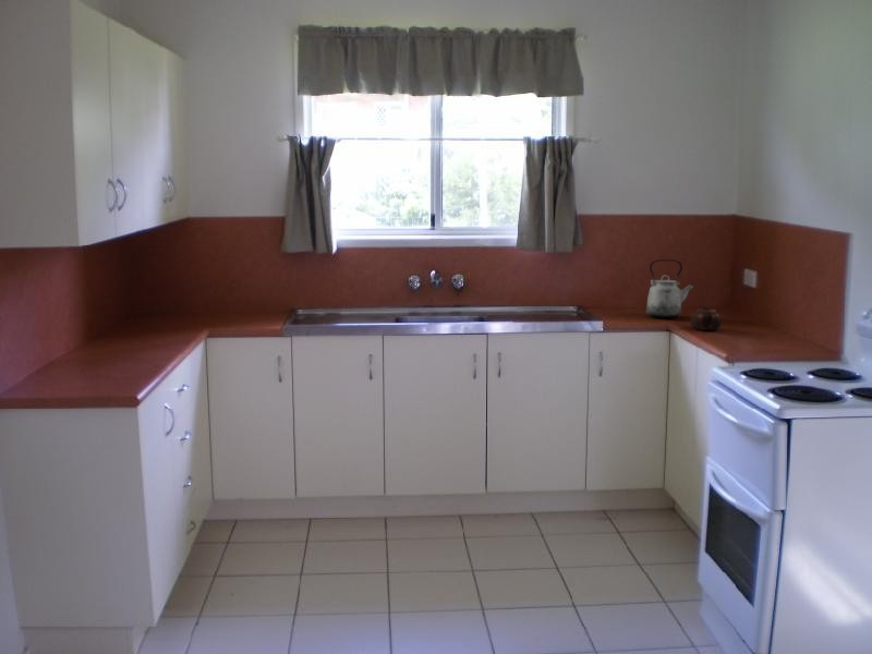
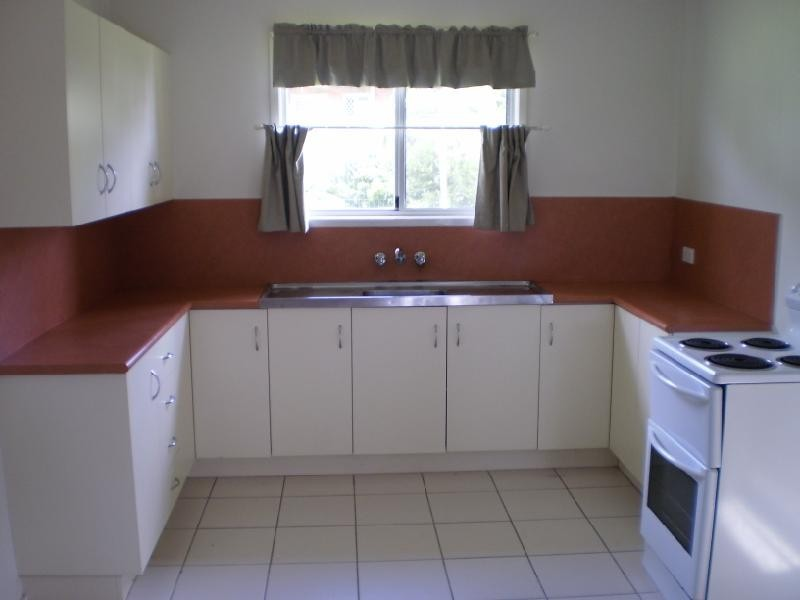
- kettle (670, 288)
- teapot (706, 316)
